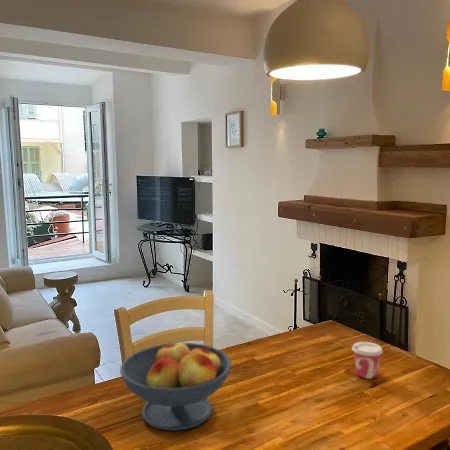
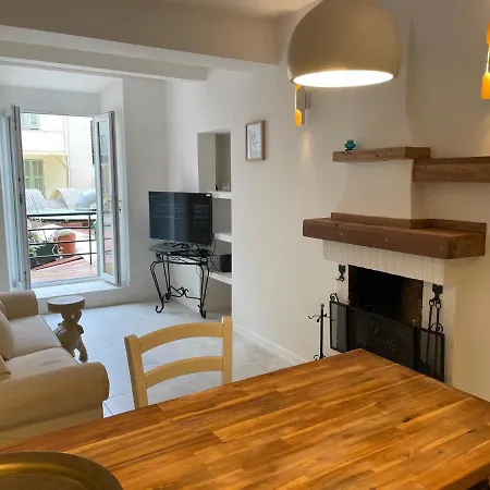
- fruit bowl (176, 379)
- cup (366, 360)
